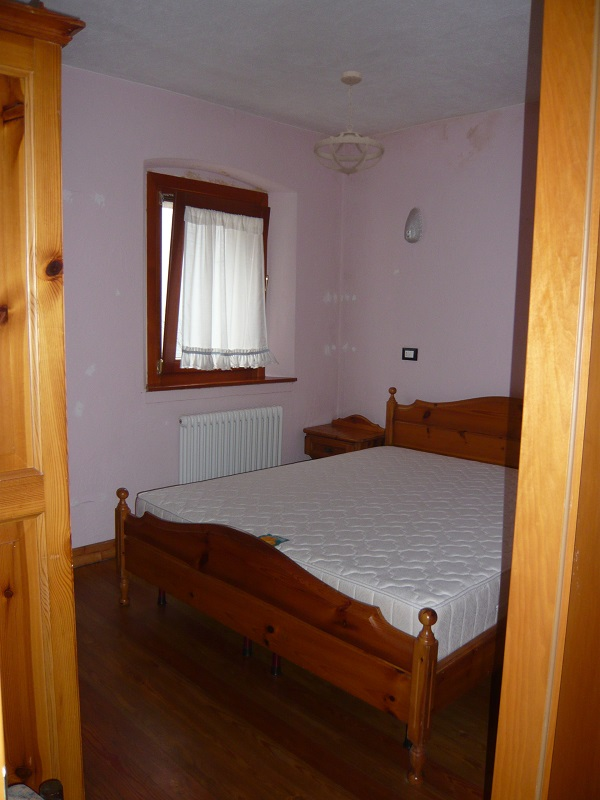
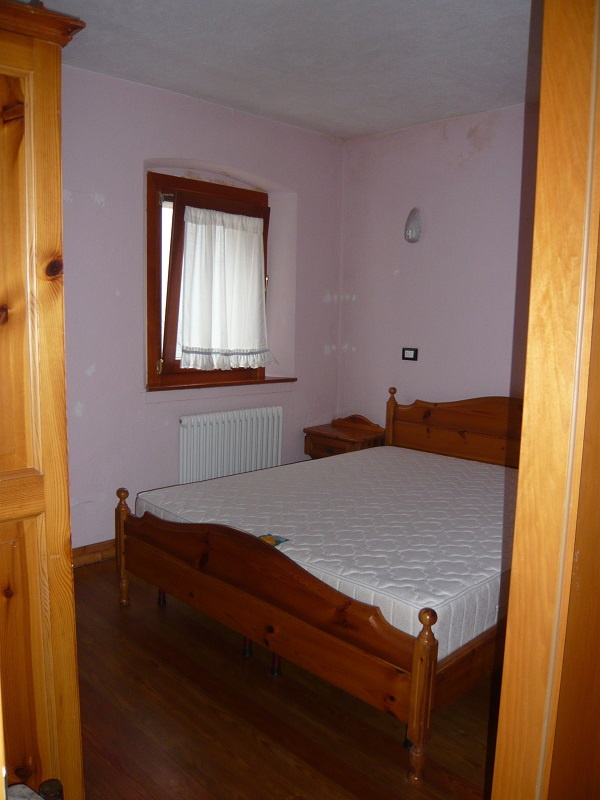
- ceiling light fixture (350, 125)
